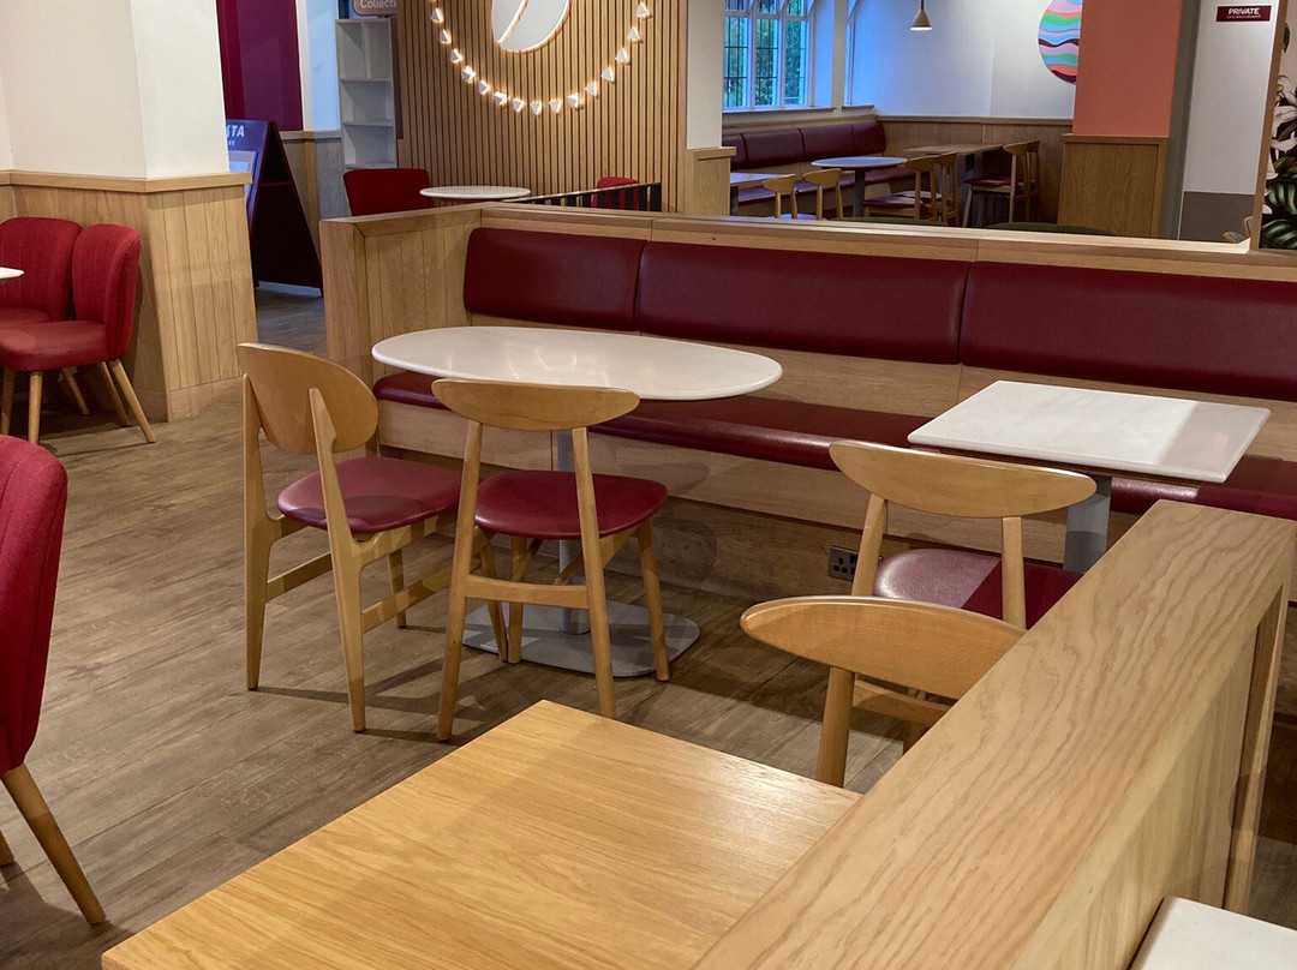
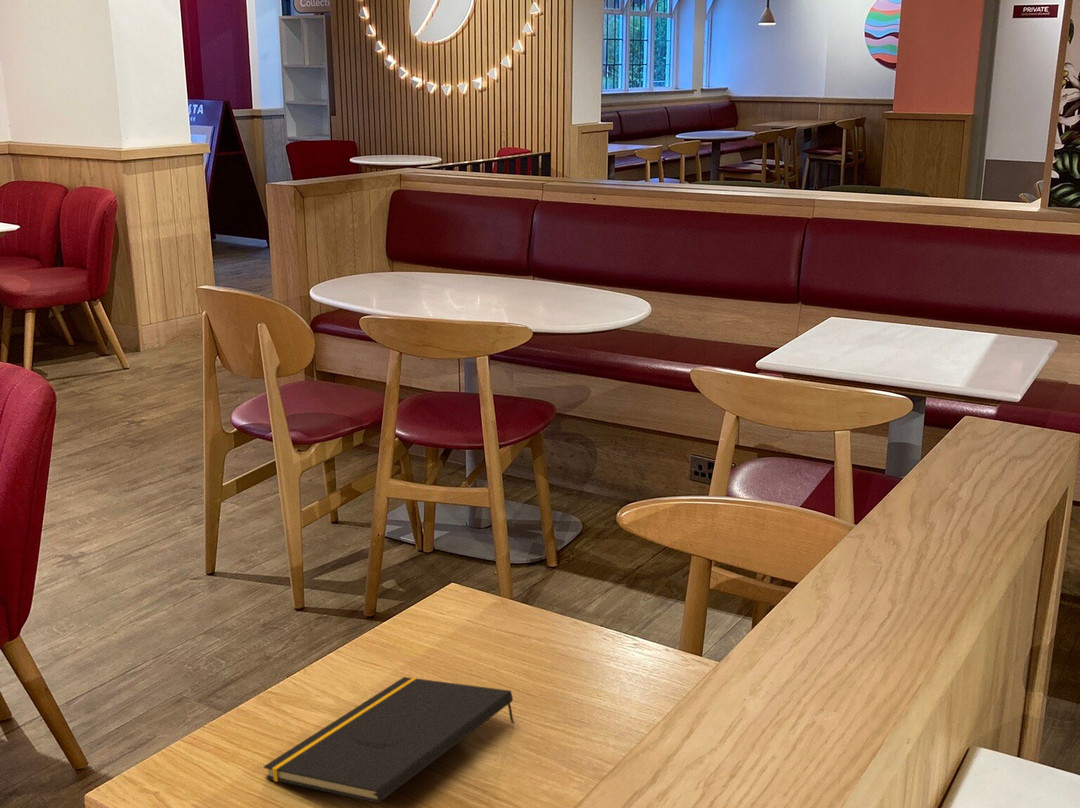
+ notepad (392, 733)
